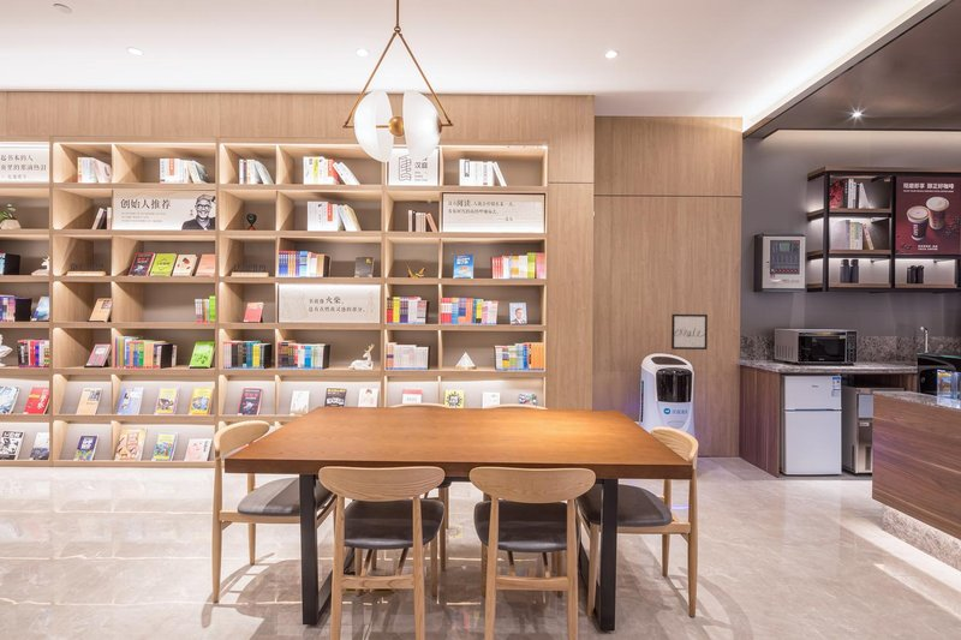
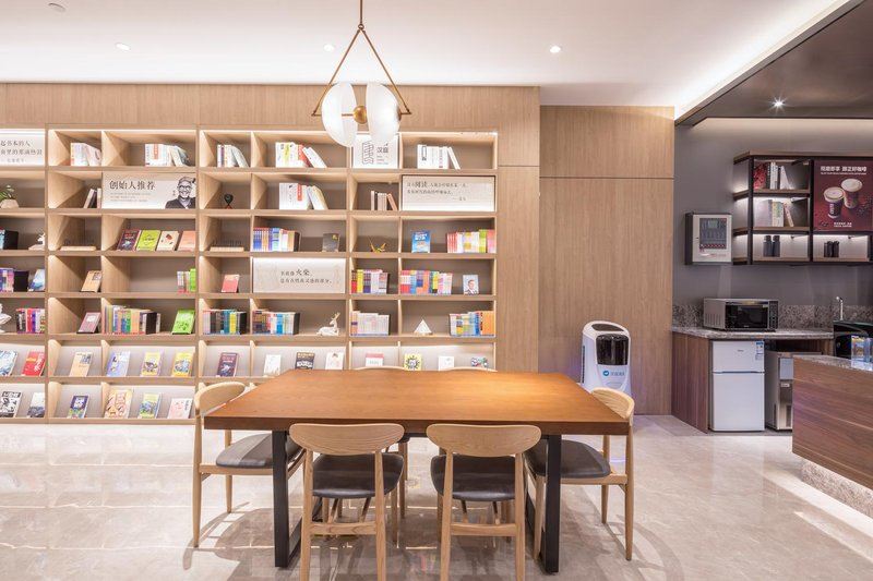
- wall art (688, 331)
